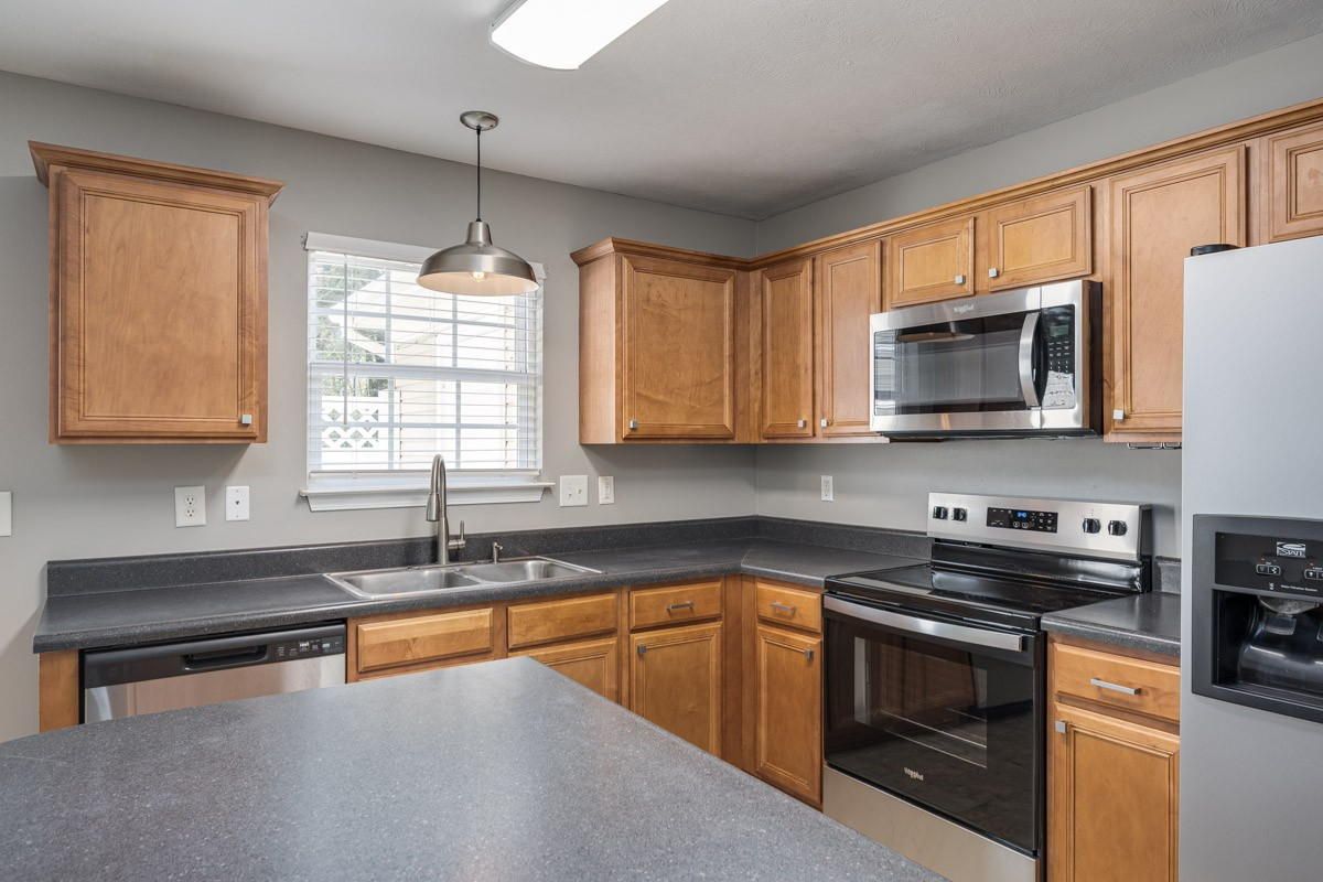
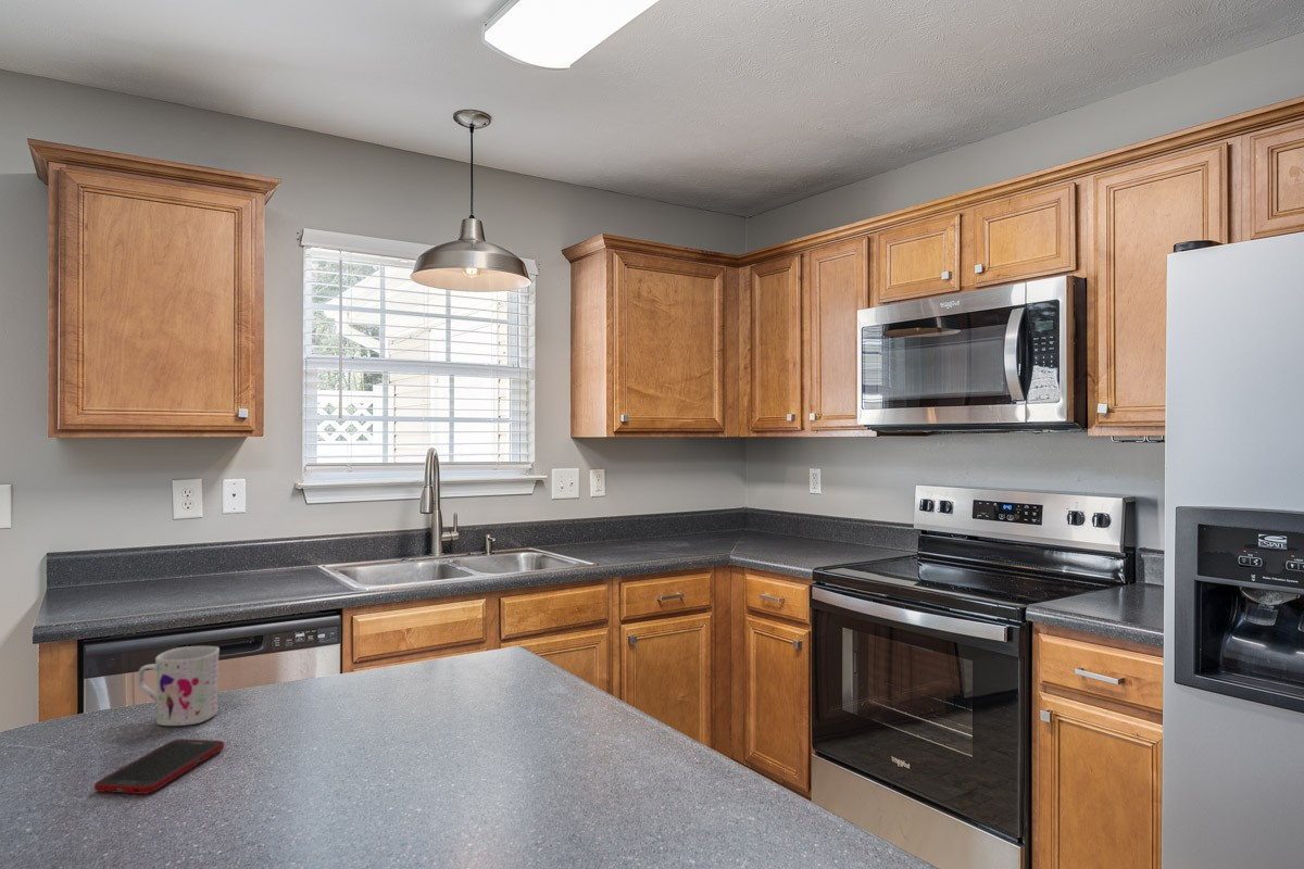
+ mug (177, 685)
+ cell phone (163, 765)
